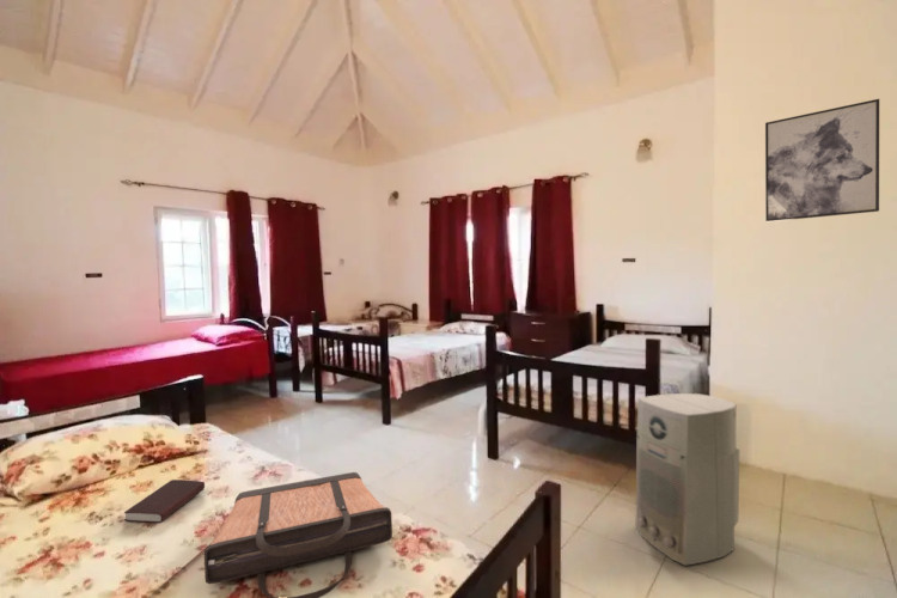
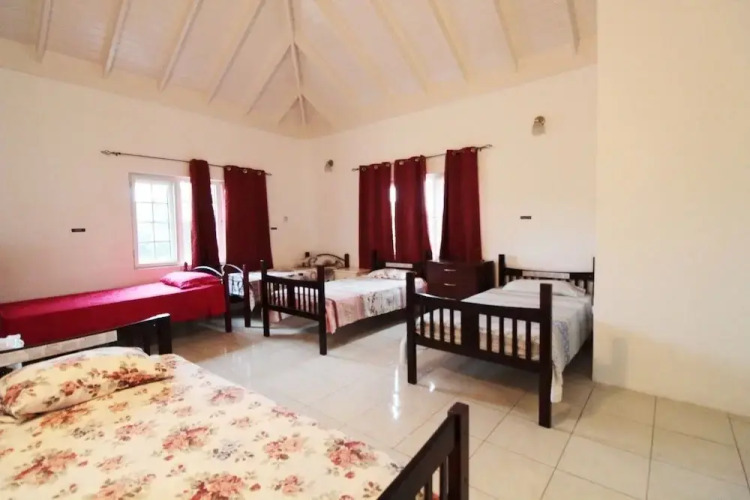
- book (166, 499)
- shopping bag (303, 521)
- wall art (818, 164)
- air purifier (687, 470)
